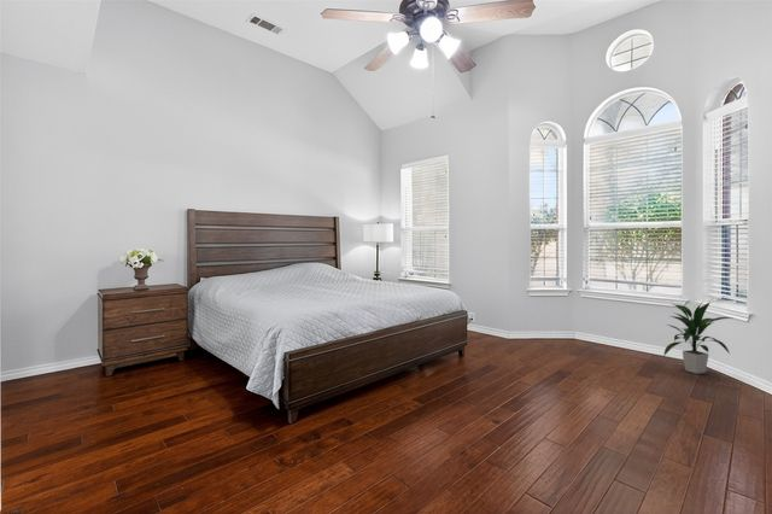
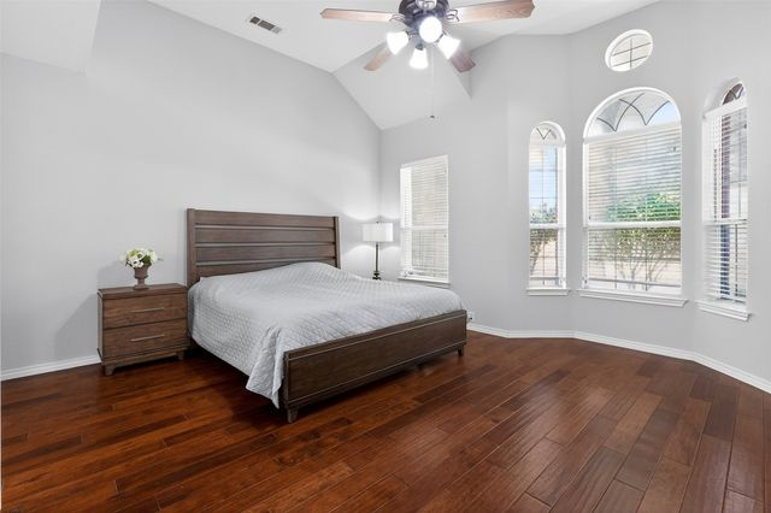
- indoor plant (691, 334)
